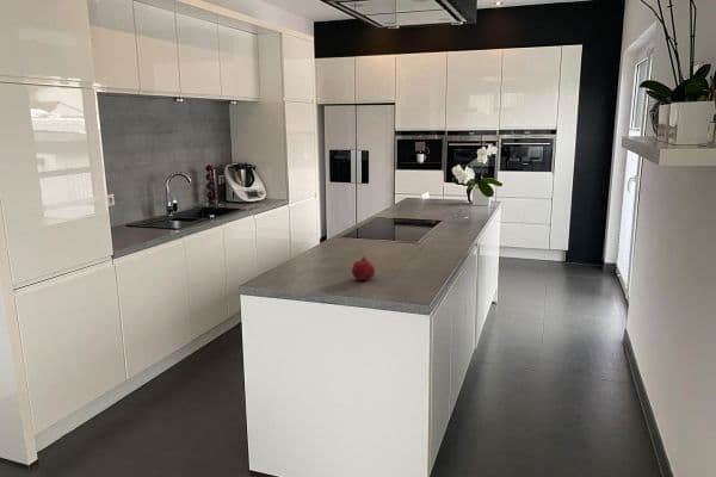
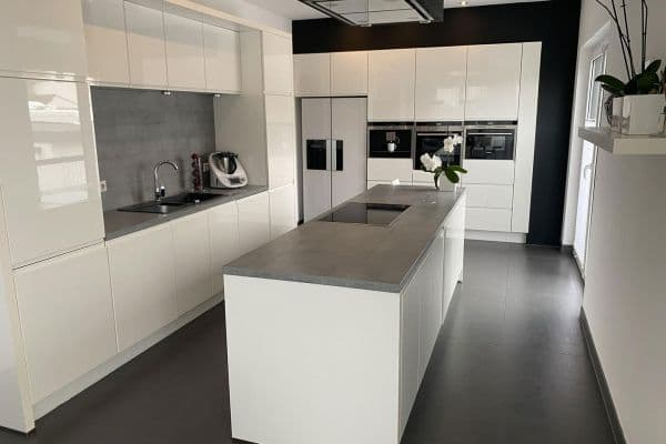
- fruit (363, 267)
